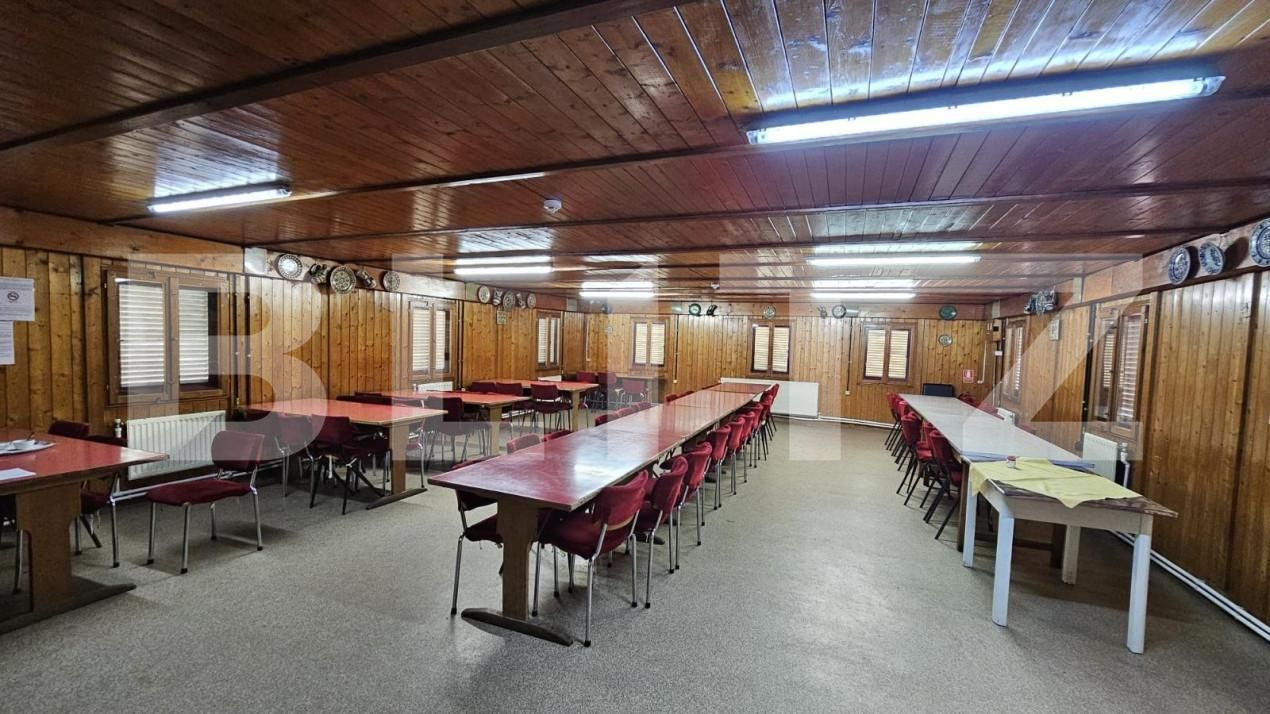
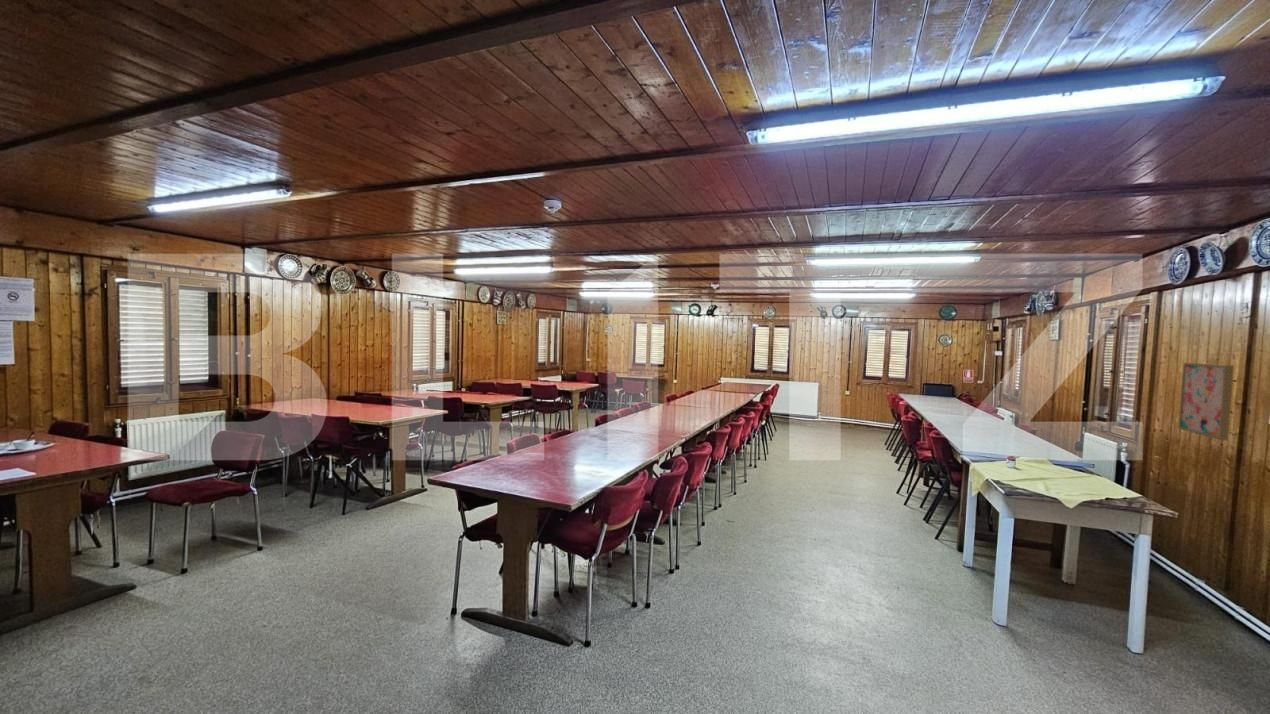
+ wall art (1204, 399)
